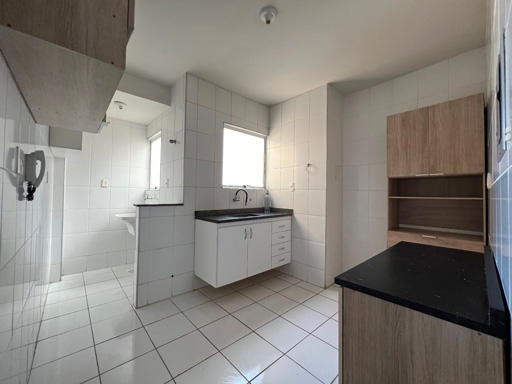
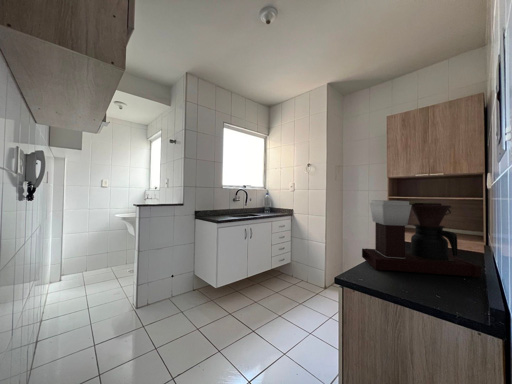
+ coffee maker (414, 234)
